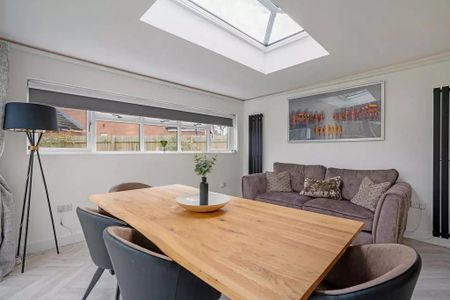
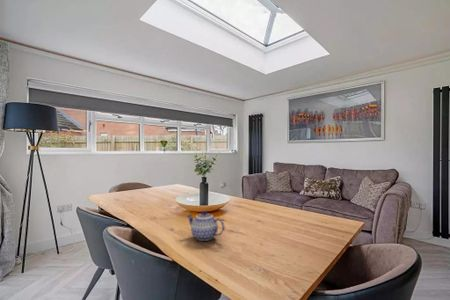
+ teapot (204, 224)
